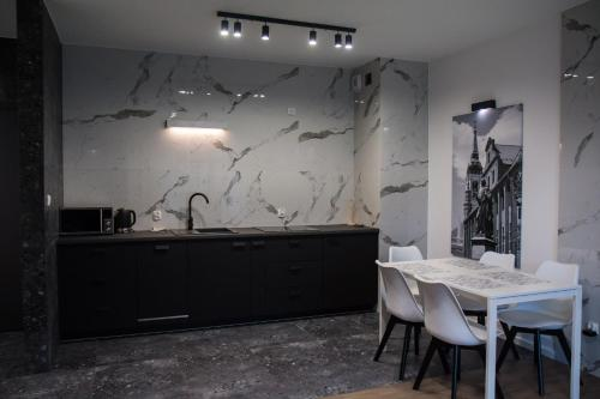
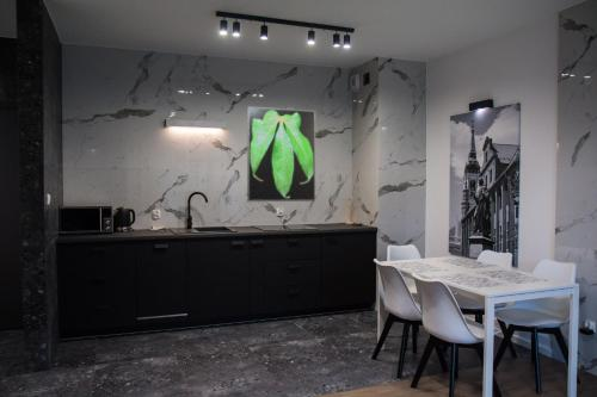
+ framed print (282, 155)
